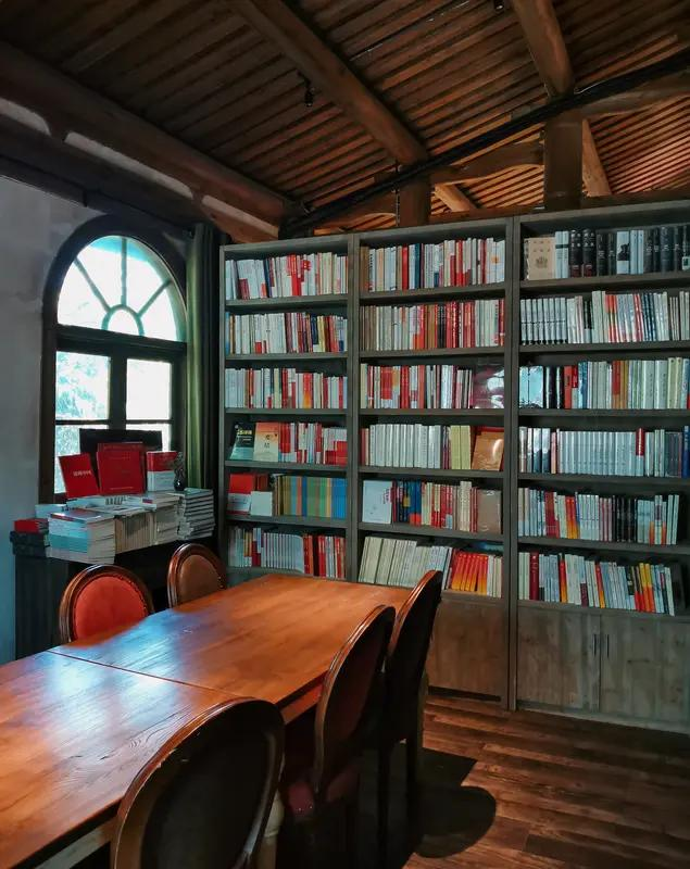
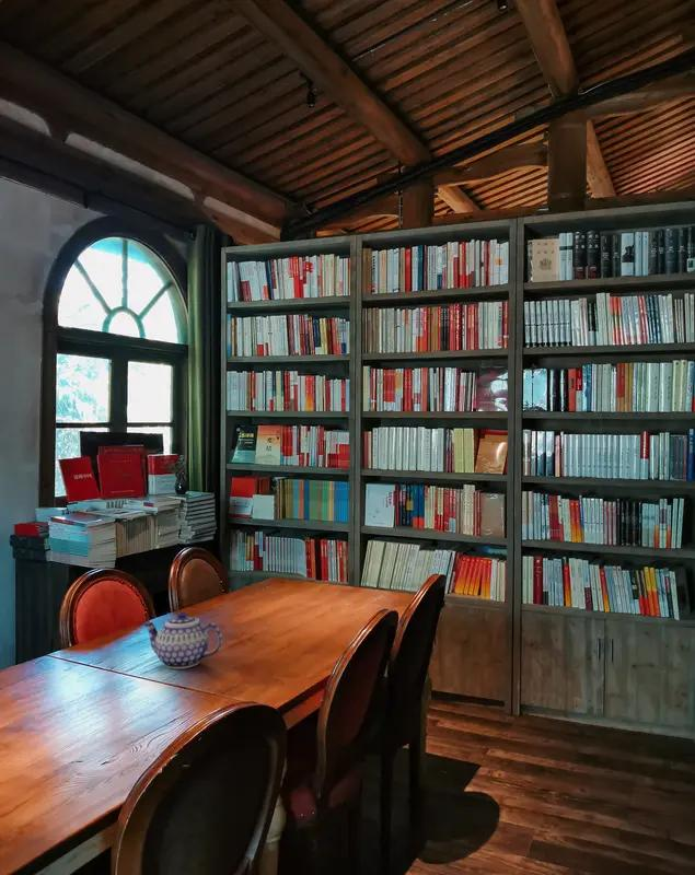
+ teapot (182, 638)
